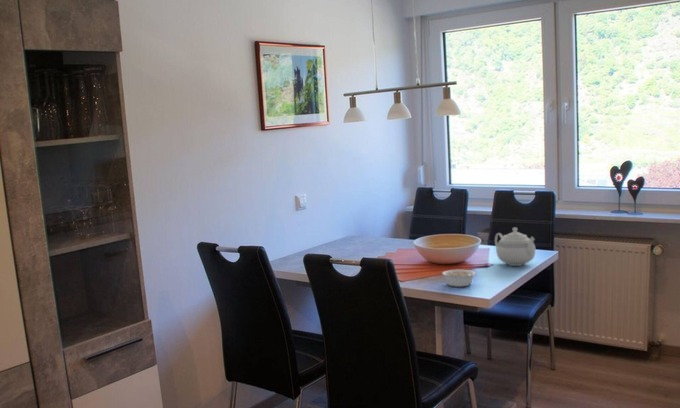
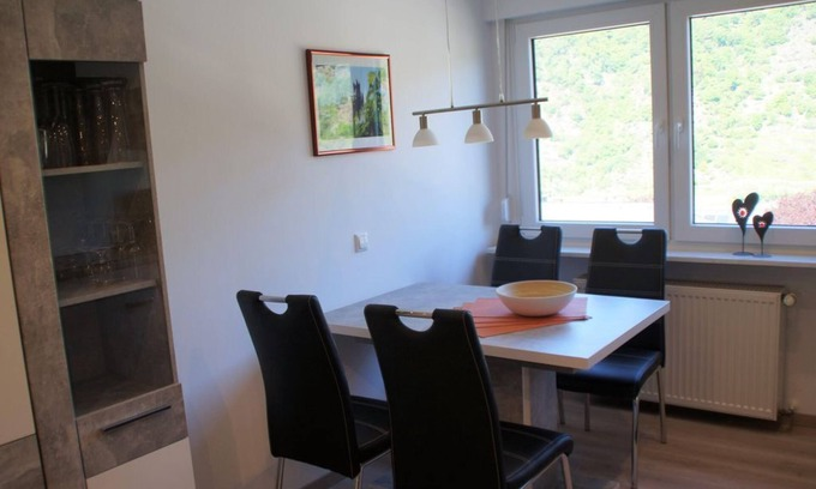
- legume (460, 277)
- teapot (514, 245)
